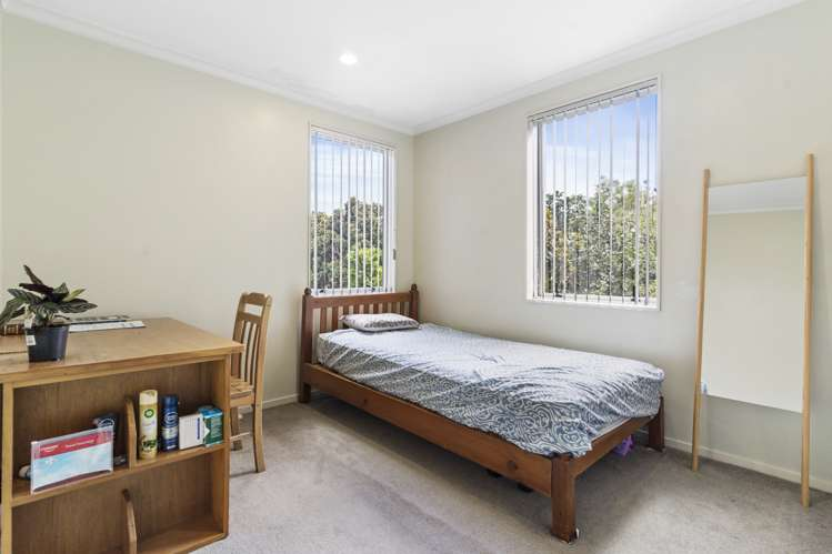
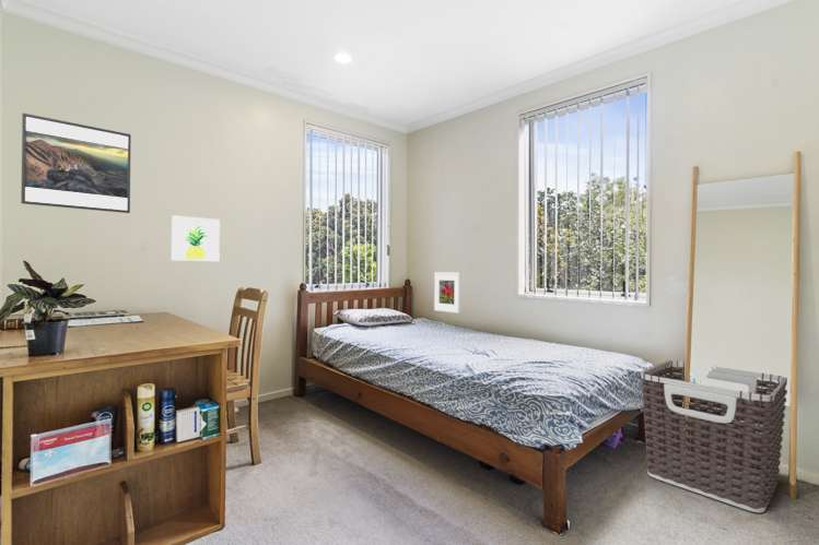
+ wall art (196, 239)
+ clothes hamper (711, 426)
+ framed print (446, 292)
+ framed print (79, 166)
